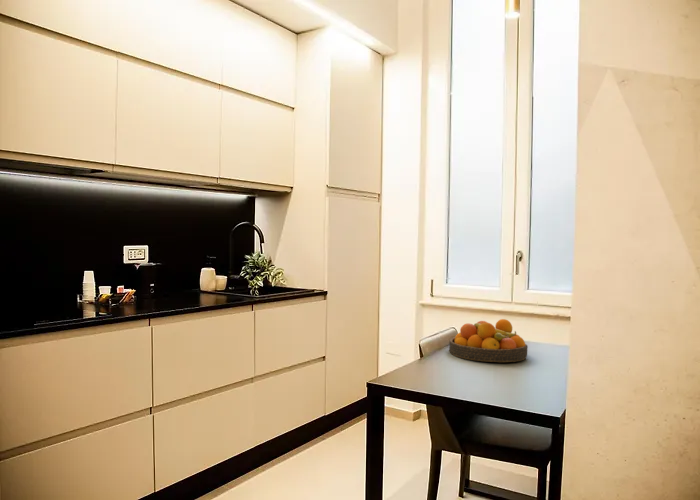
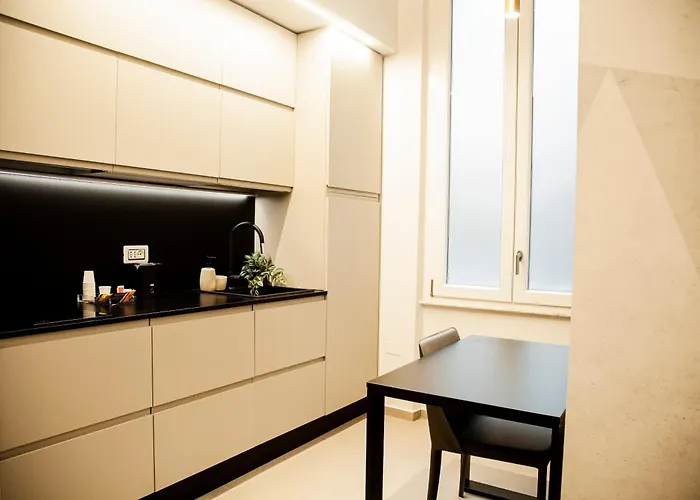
- fruit bowl (487, 337)
